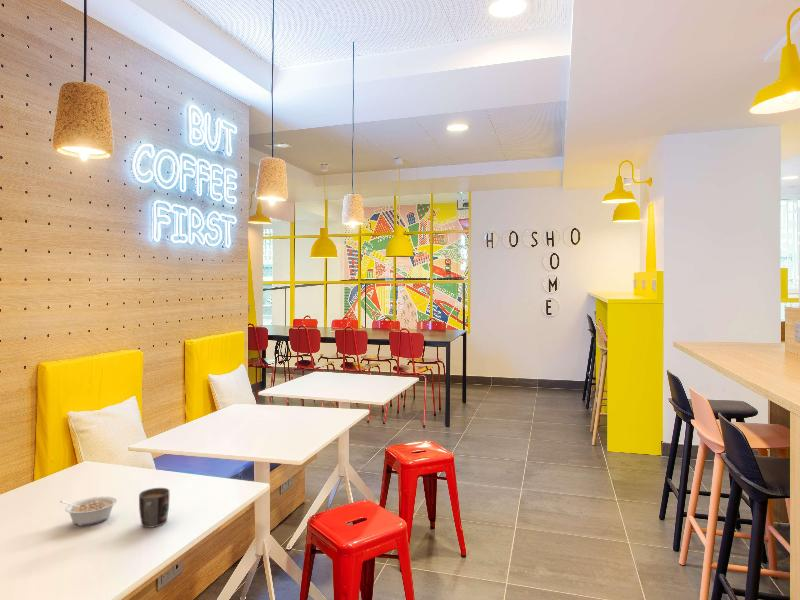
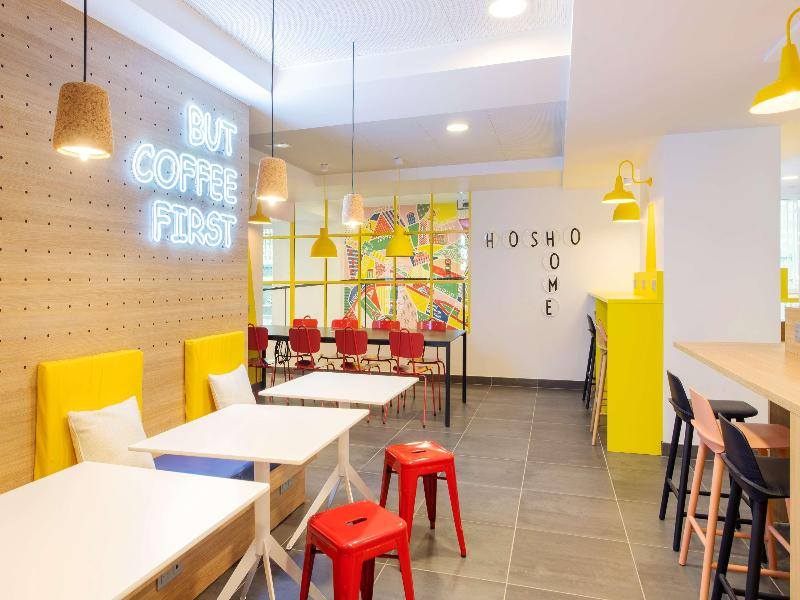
- mug (152, 510)
- legume (89, 510)
